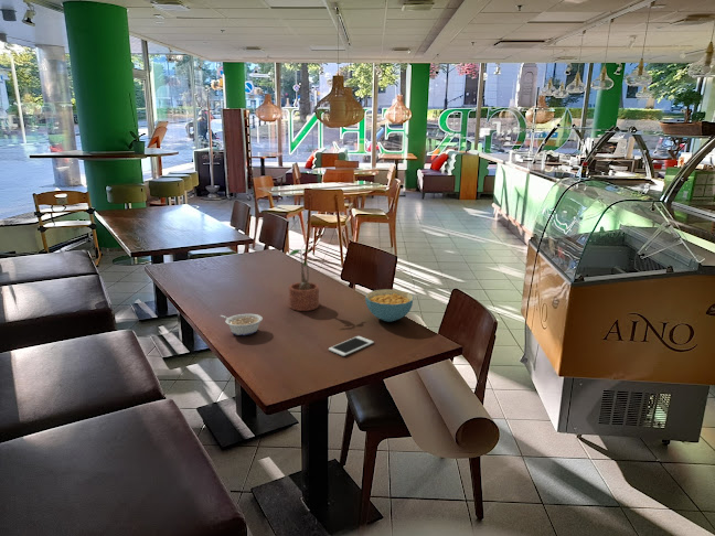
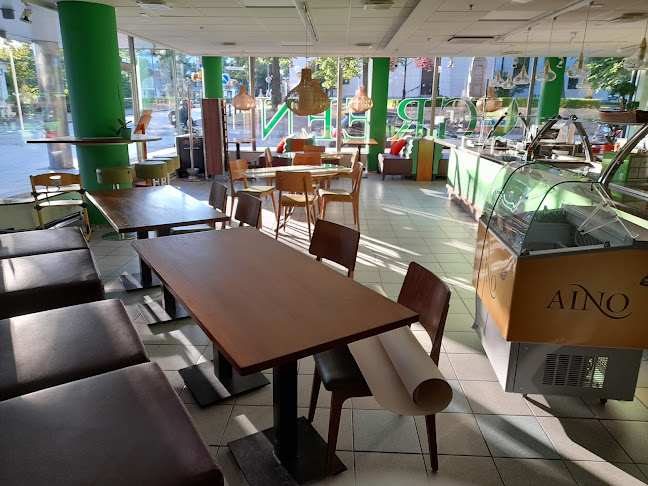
- potted plant (302, 277)
- legume (243, 324)
- cereal bowl (388, 308)
- cell phone (351, 345)
